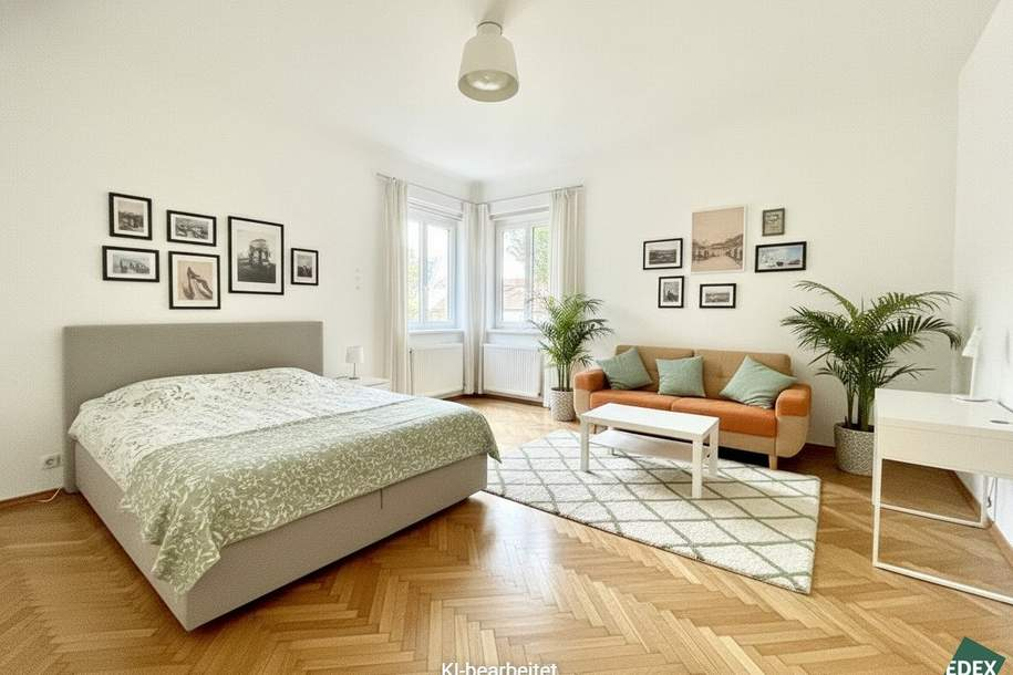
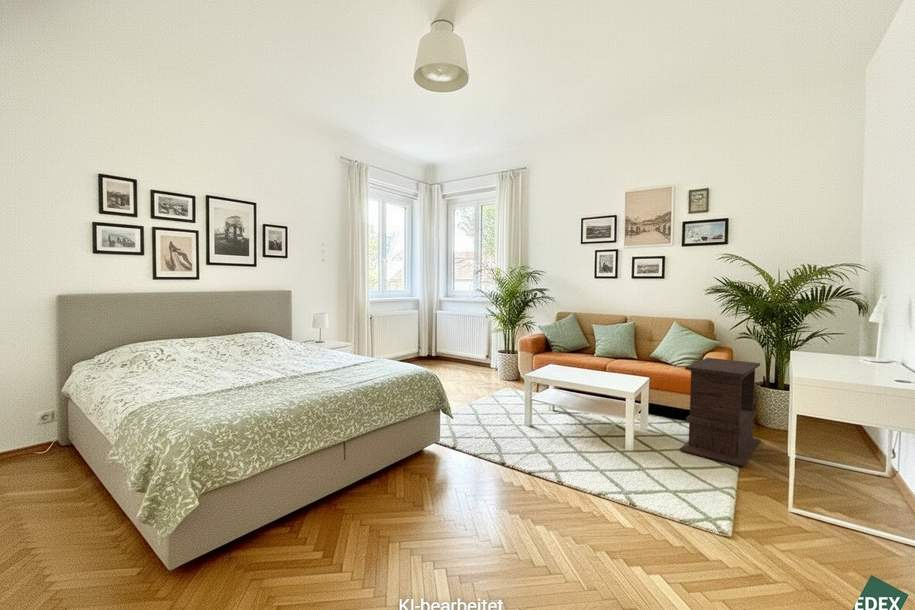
+ side table (722, 405)
